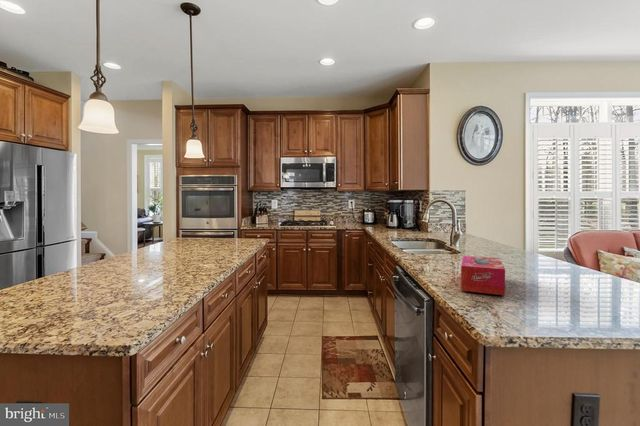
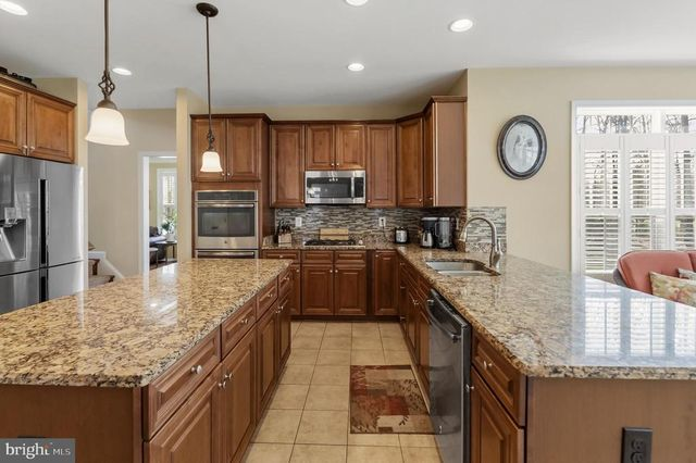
- tissue box (481, 273)
